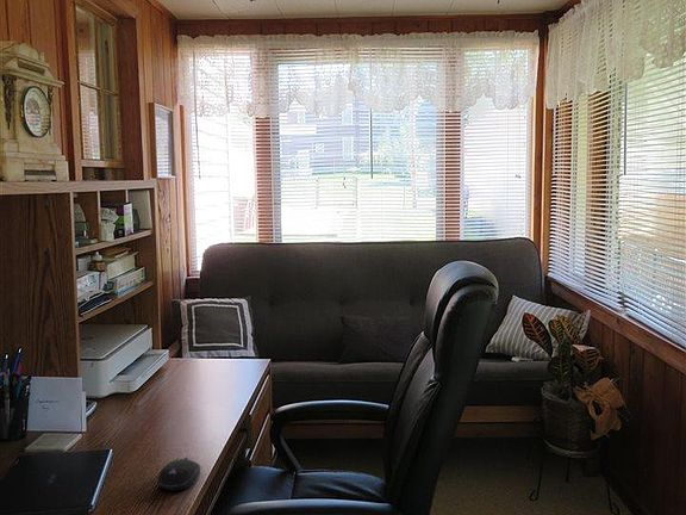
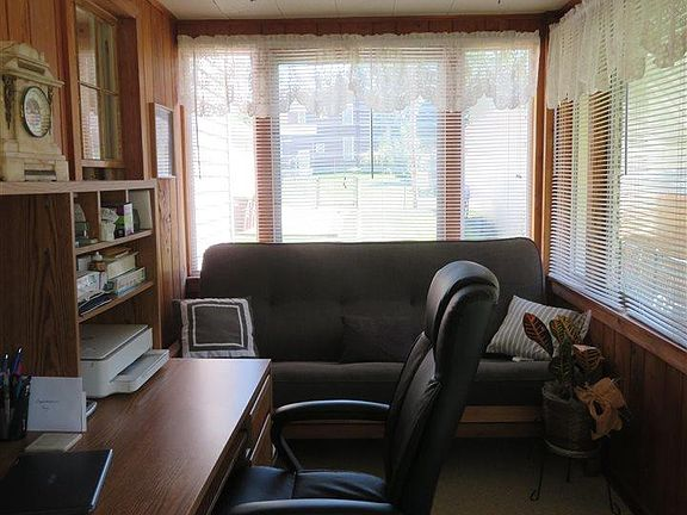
- computer mouse (180, 471)
